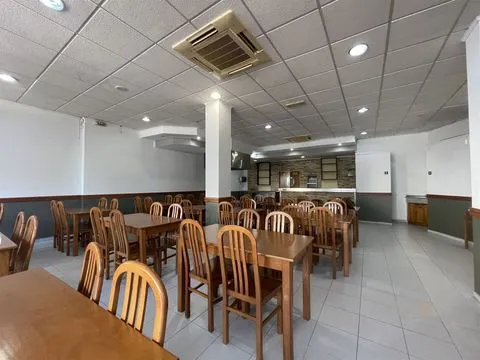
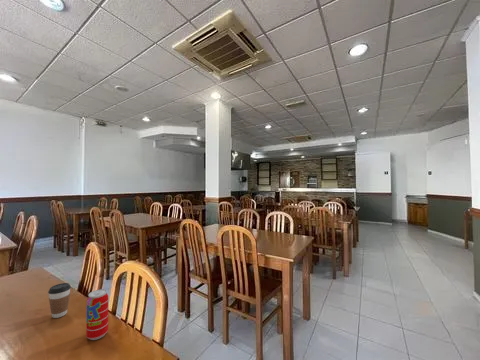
+ beverage can (97, 314)
+ coffee cup (59, 300)
